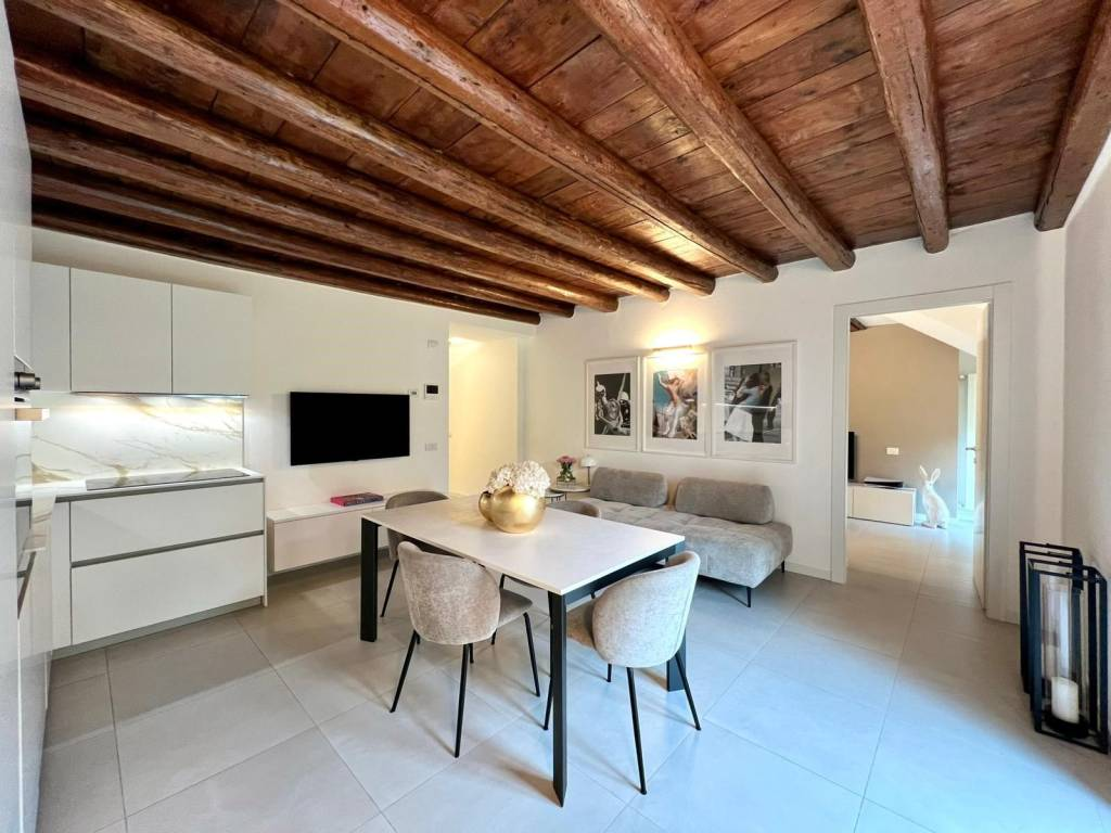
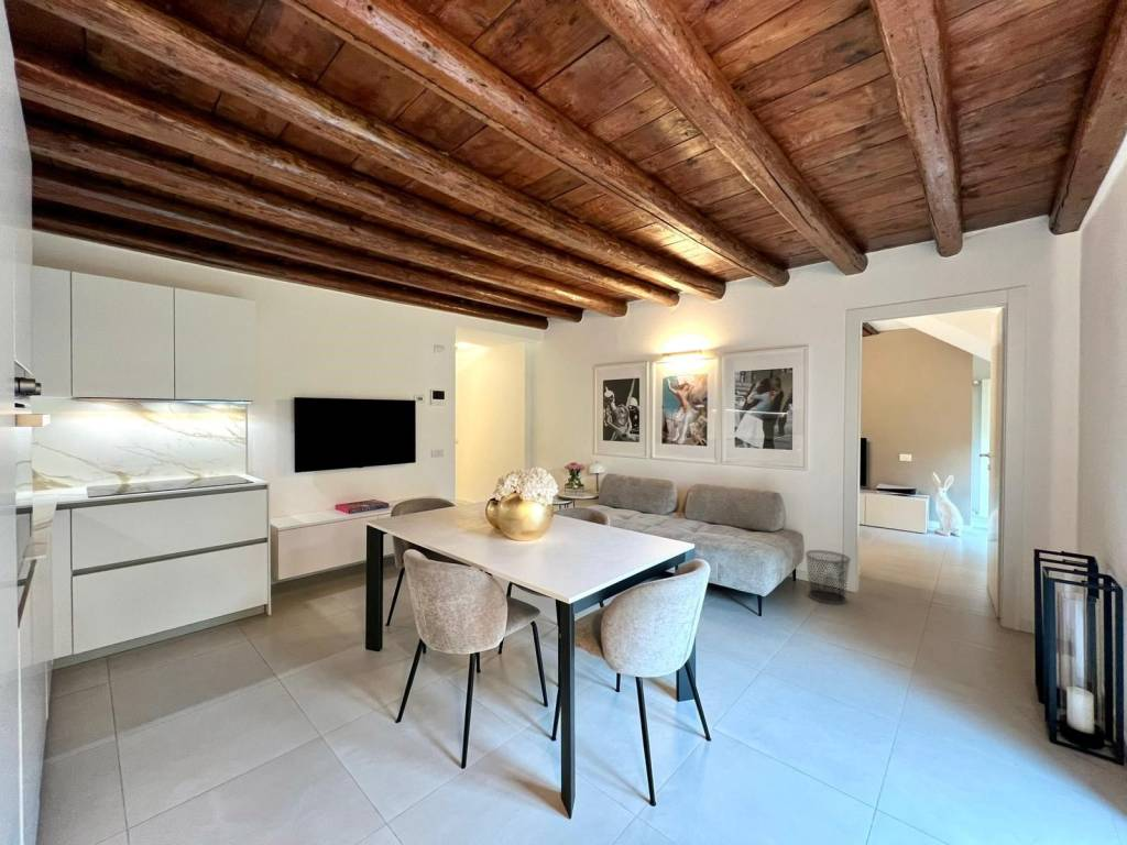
+ trash can (827, 577)
